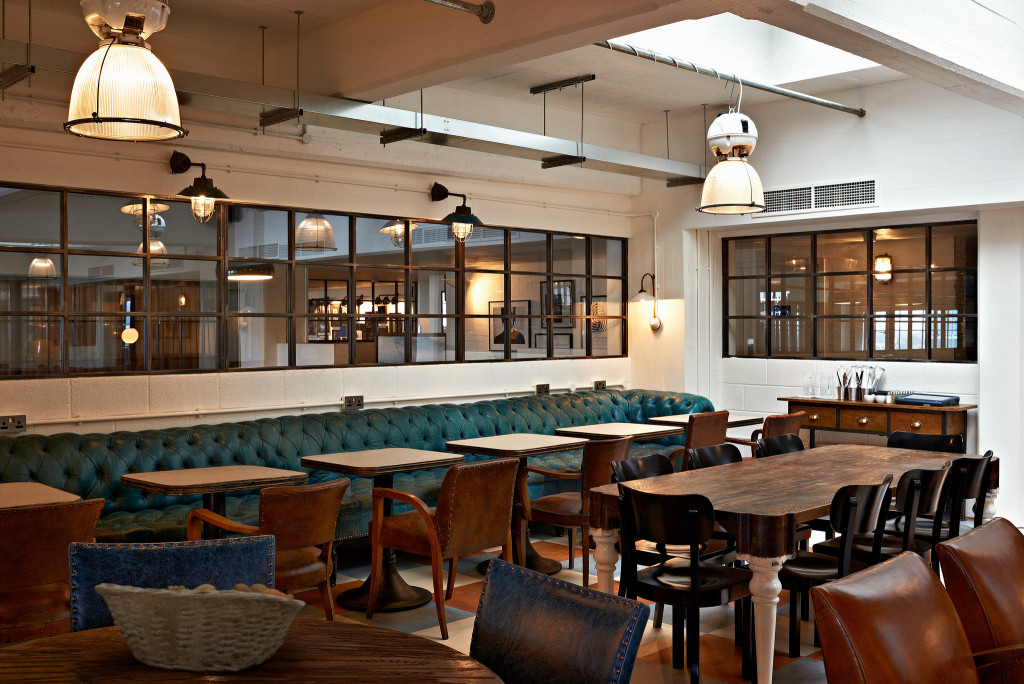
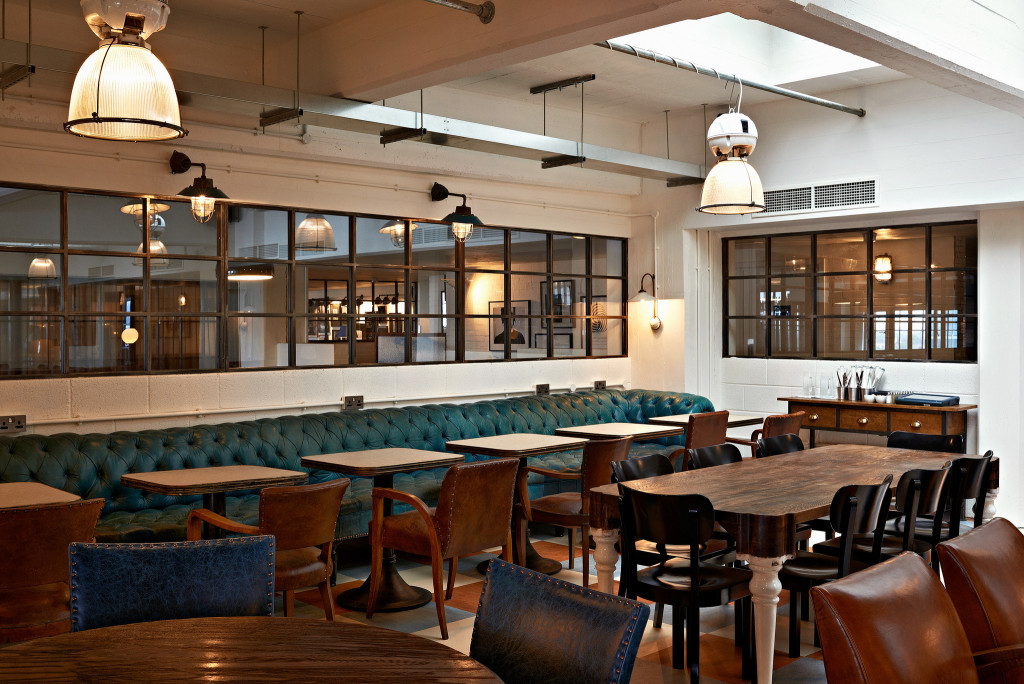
- fruit basket (201, 612)
